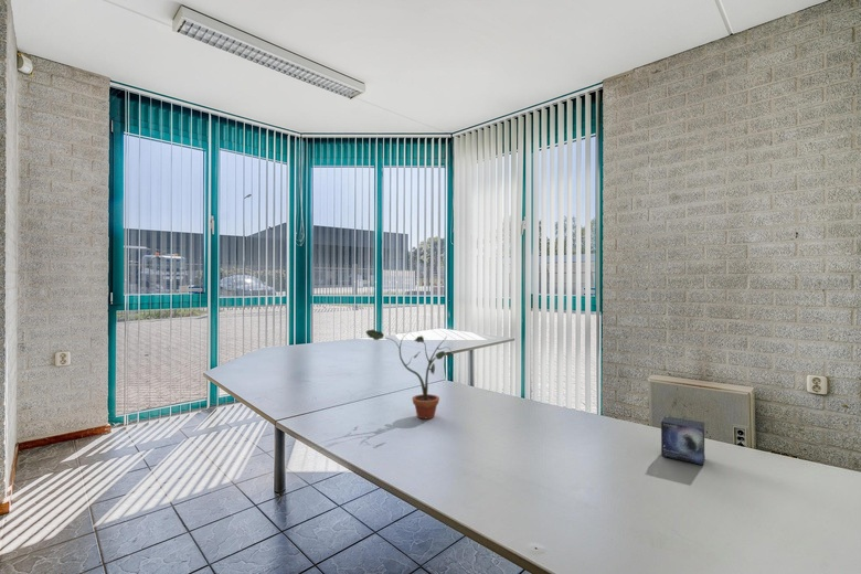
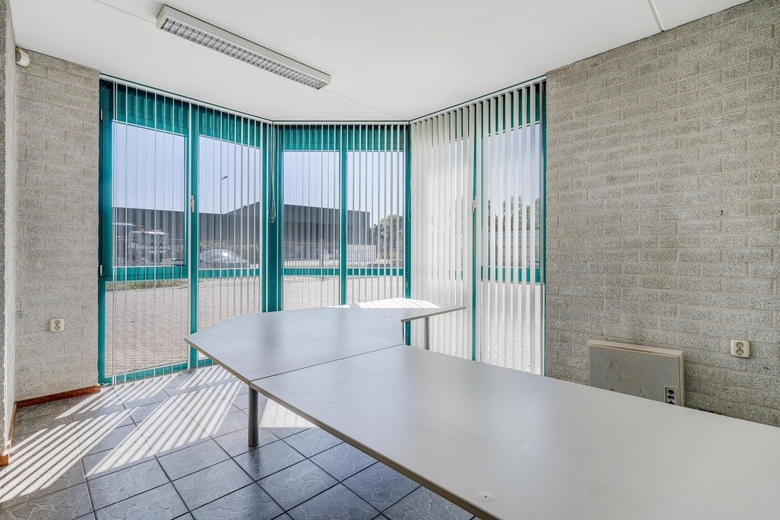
- potted plant (416, 372)
- small box (682, 438)
